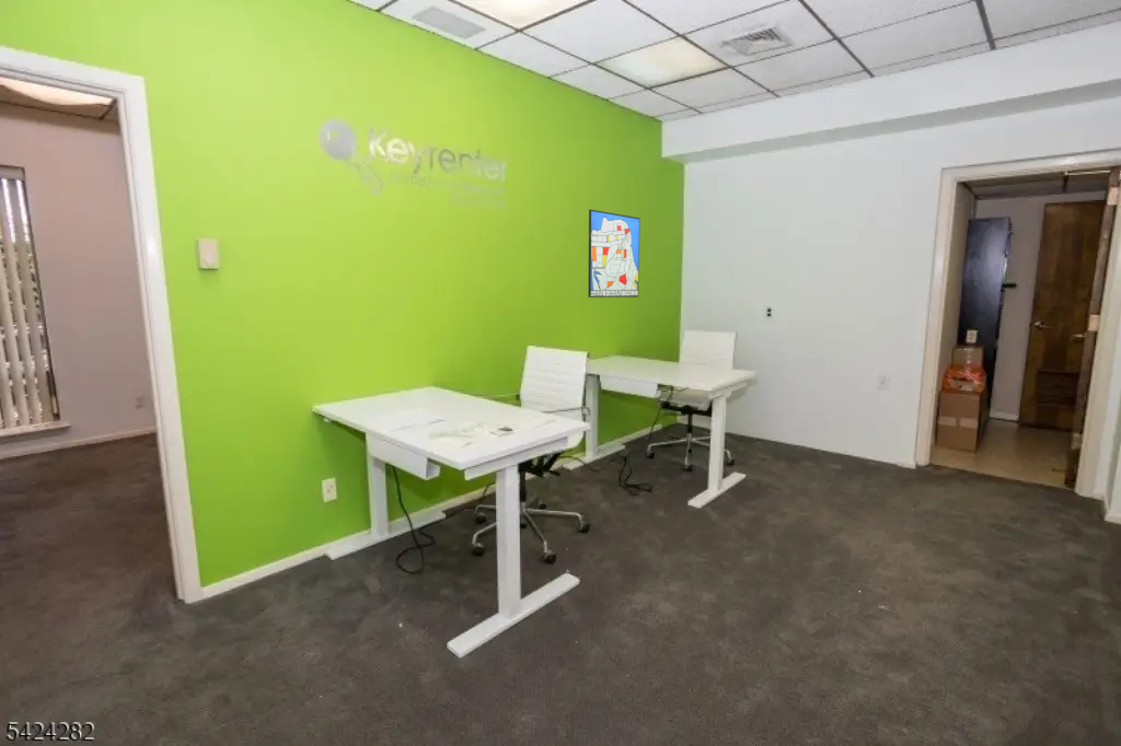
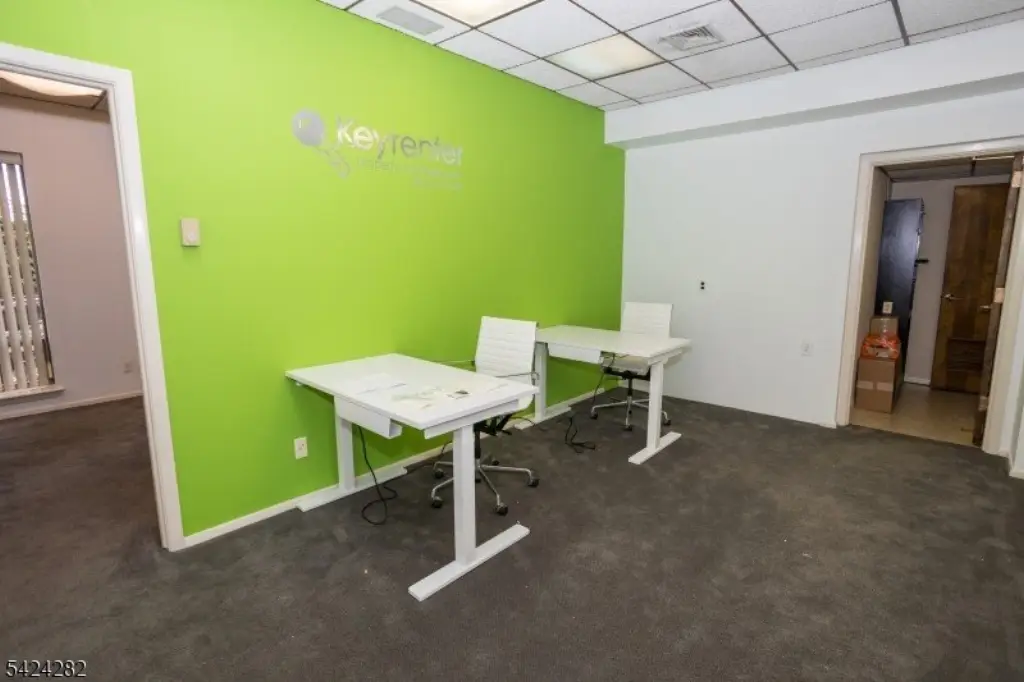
- wall art (615, 256)
